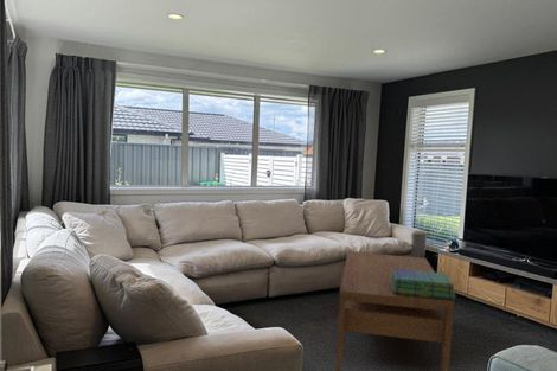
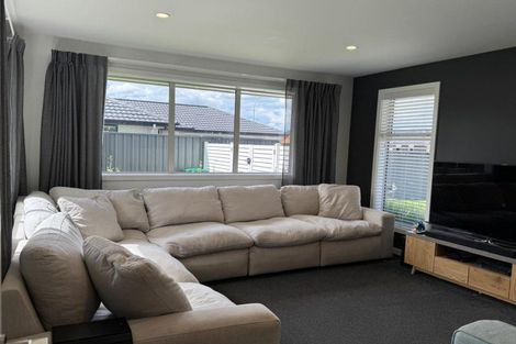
- stack of books (421, 282)
- coffee table (388, 306)
